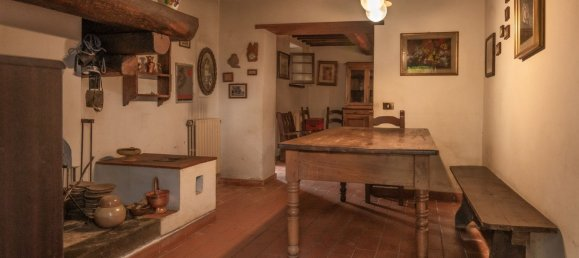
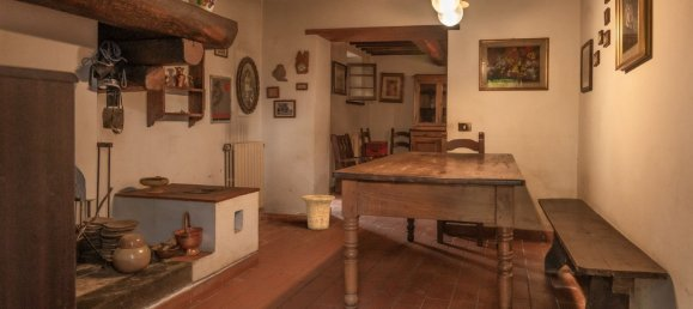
+ basket (317, 212)
